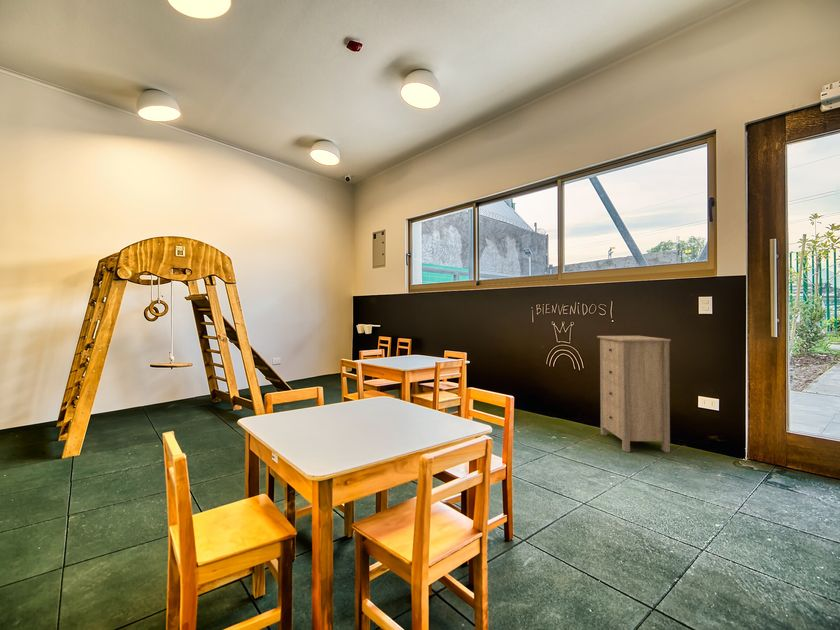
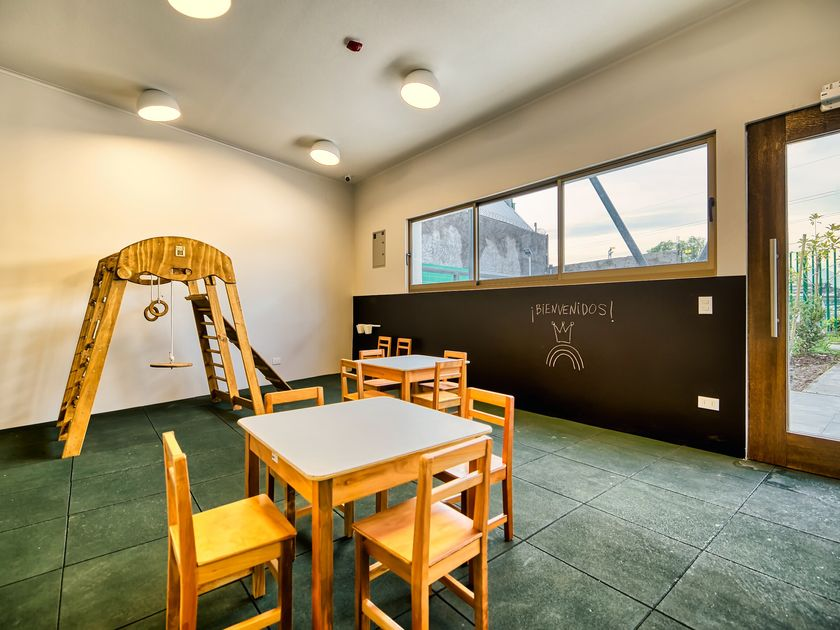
- storage cabinet (631, 390)
